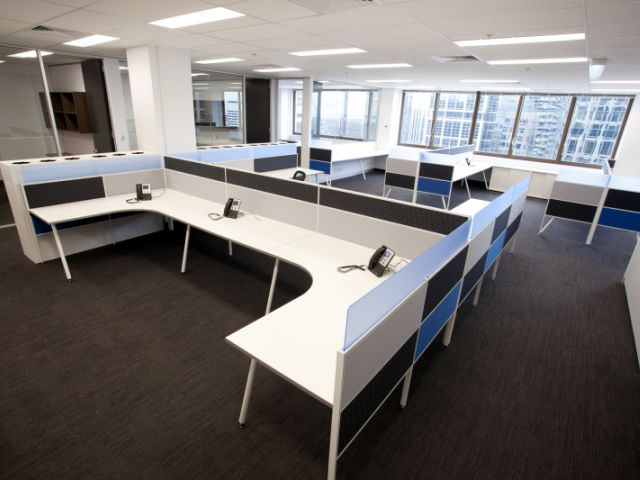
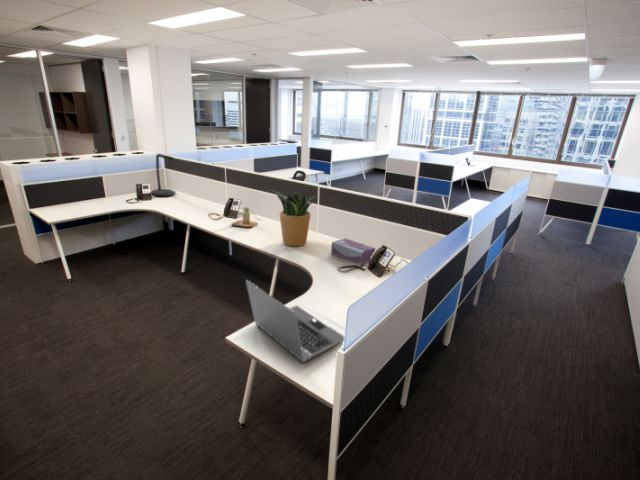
+ laptop (296, 310)
+ tissue box (353, 250)
+ bottle (244, 216)
+ desk lamp (159, 176)
+ potted plant (295, 217)
